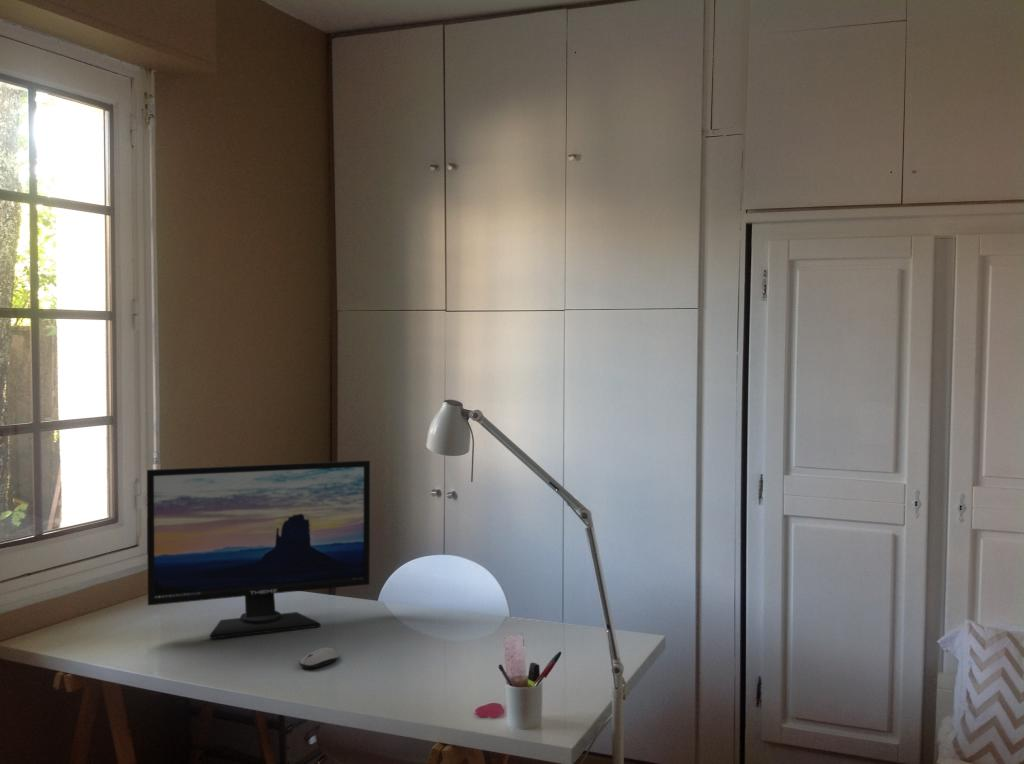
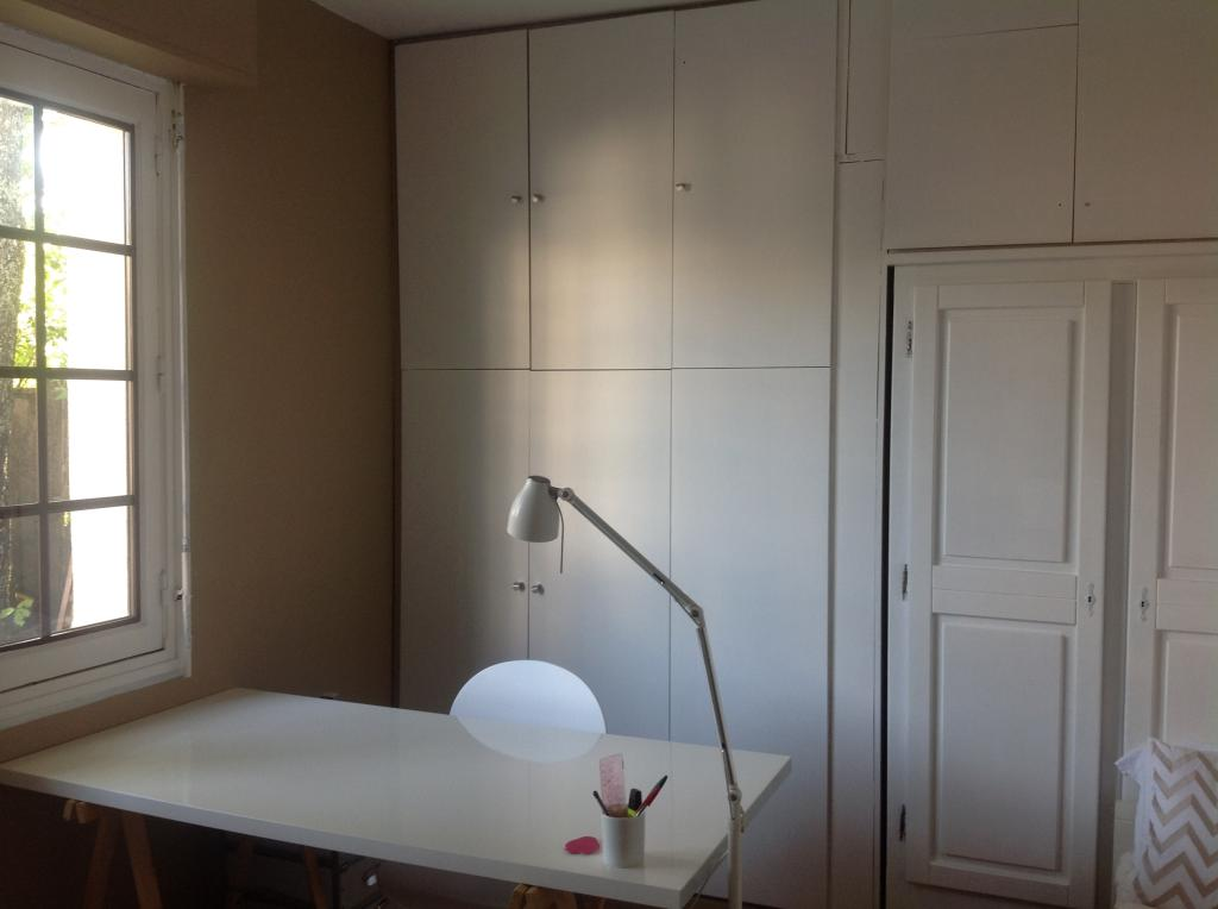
- computer monitor (261, 544)
- computer mouse (319, 656)
